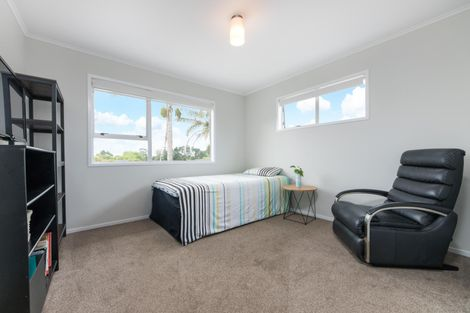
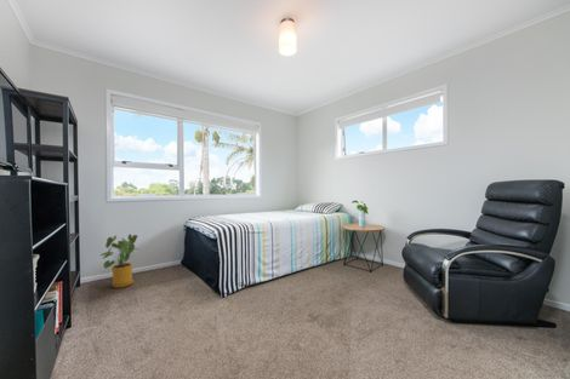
+ house plant (120, 260)
